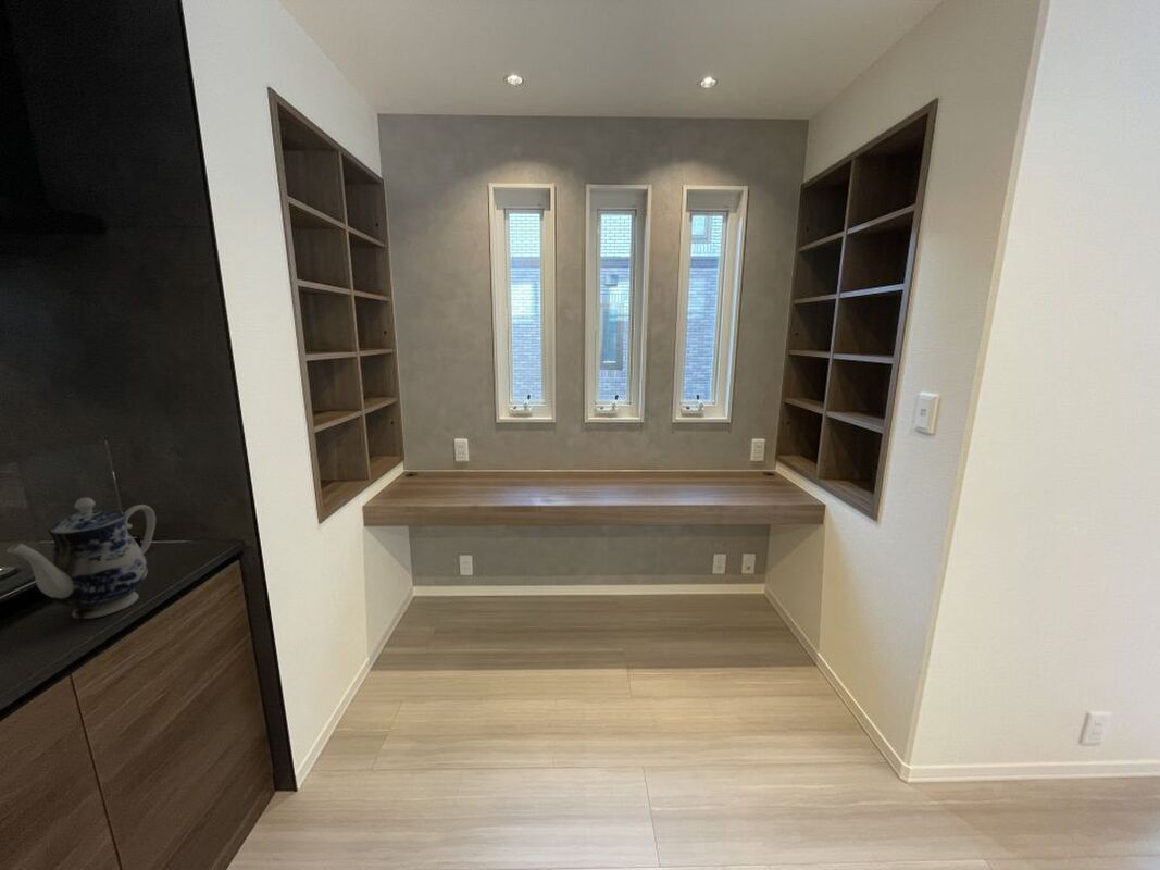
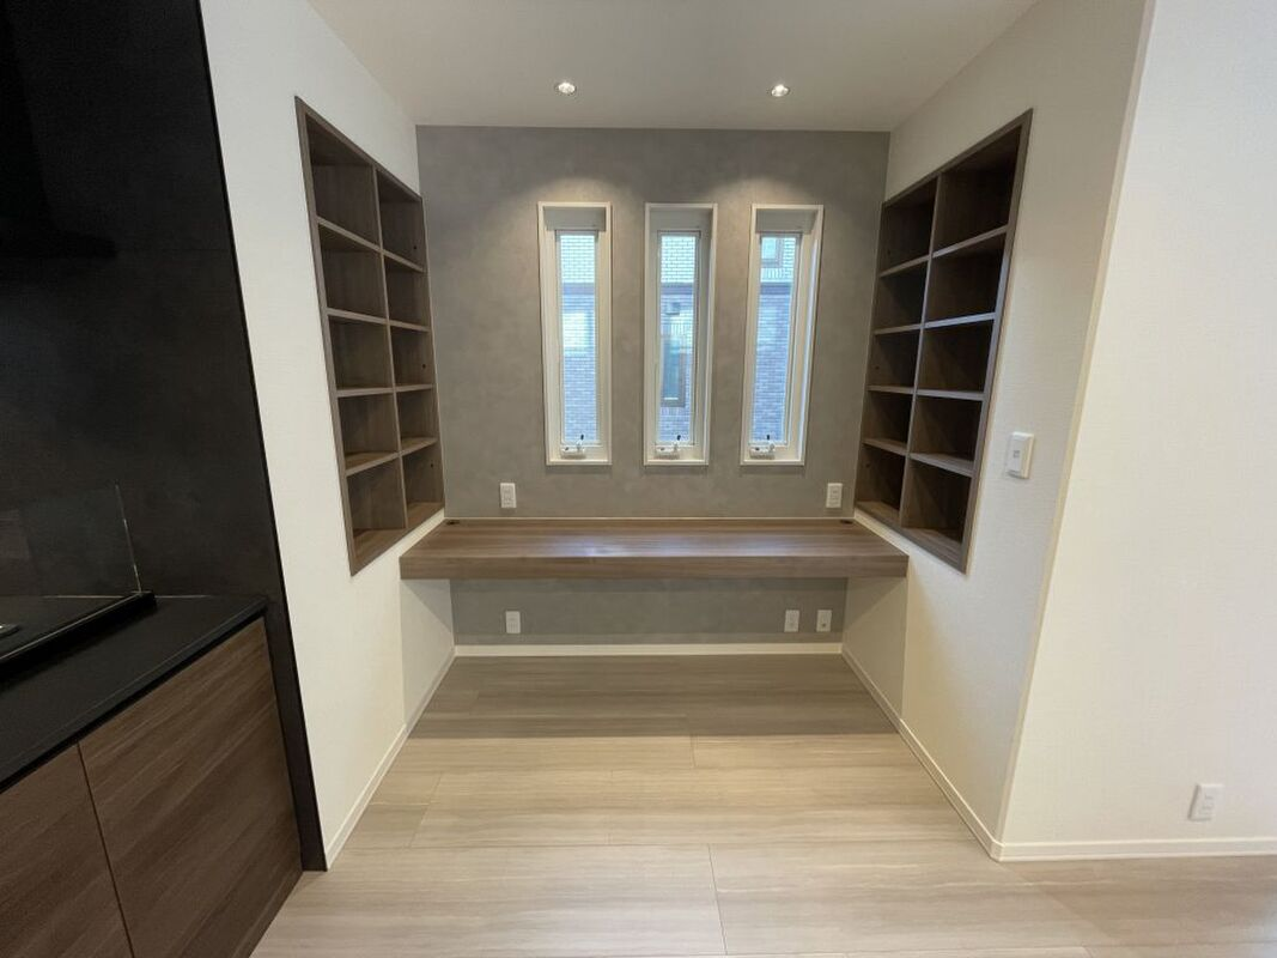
- teapot (95, 552)
